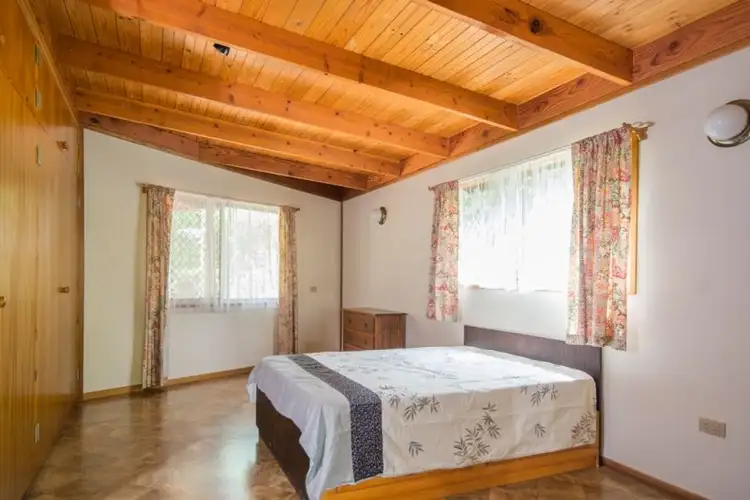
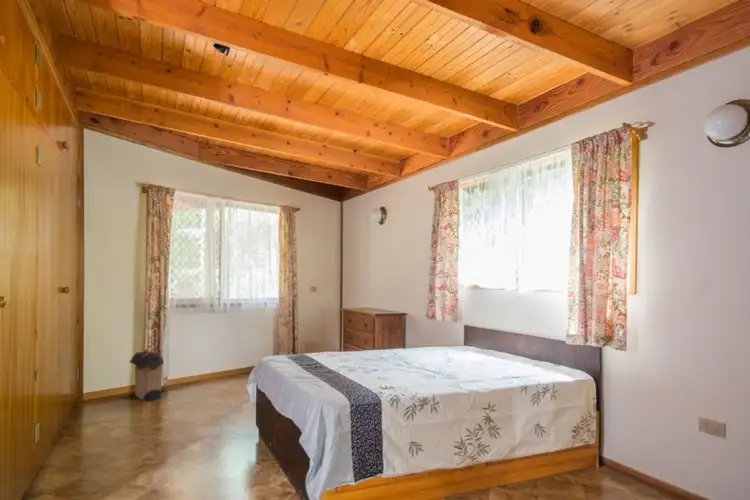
+ laundry hamper (146, 369)
